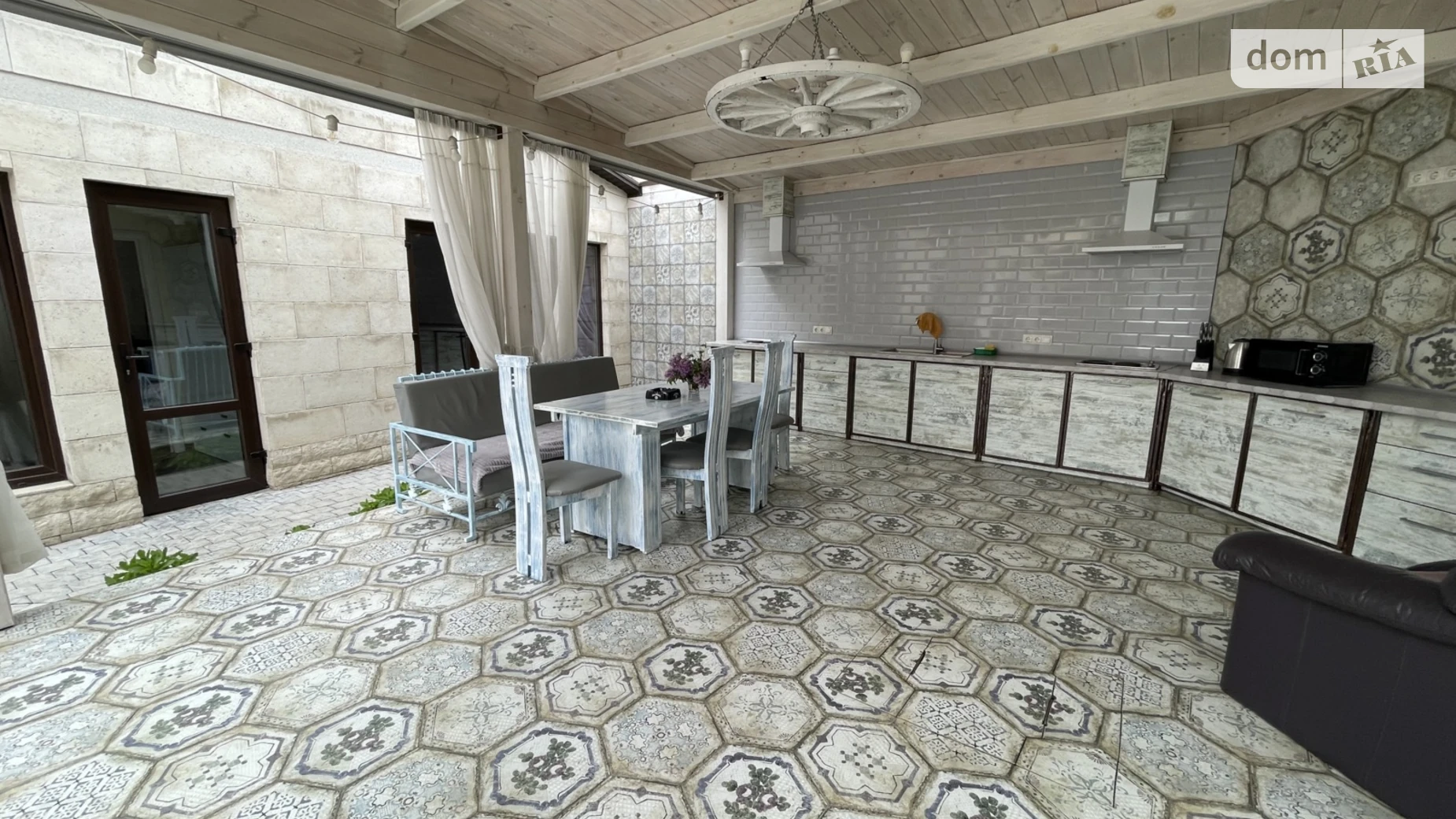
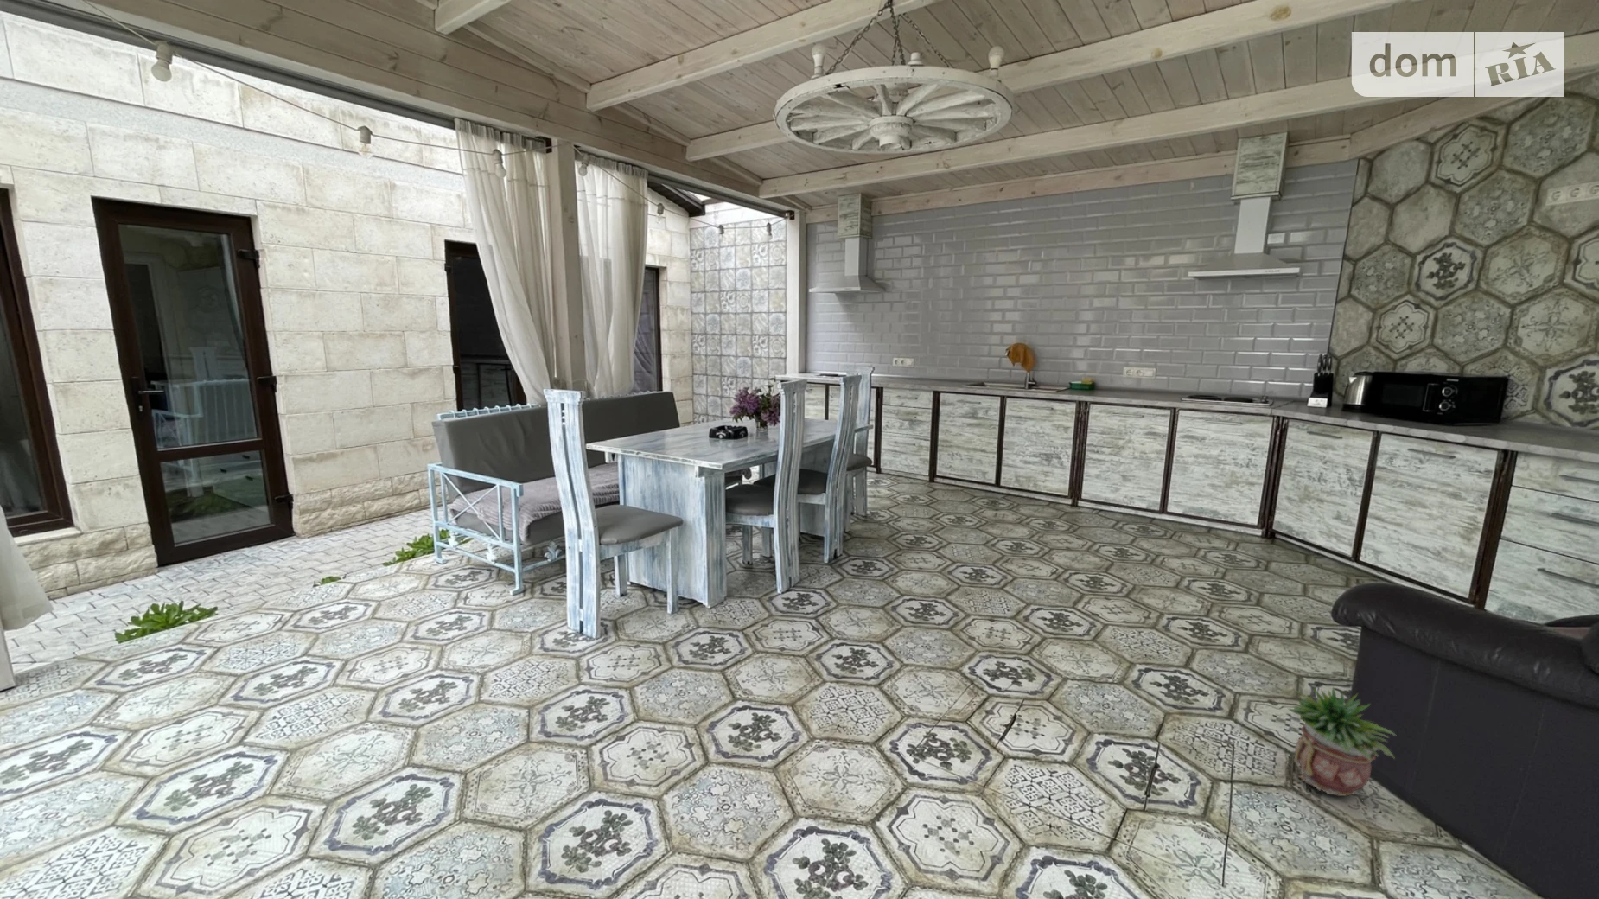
+ potted plant (1339, 739)
